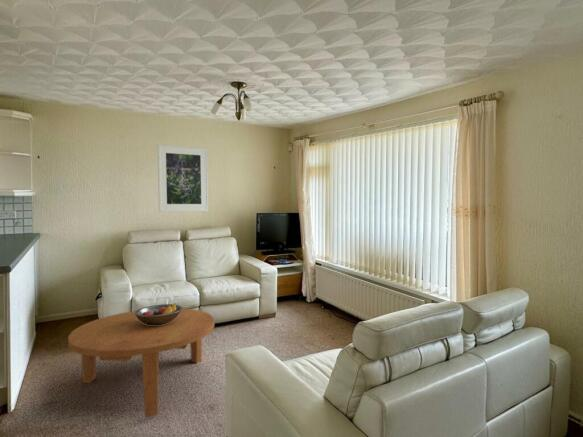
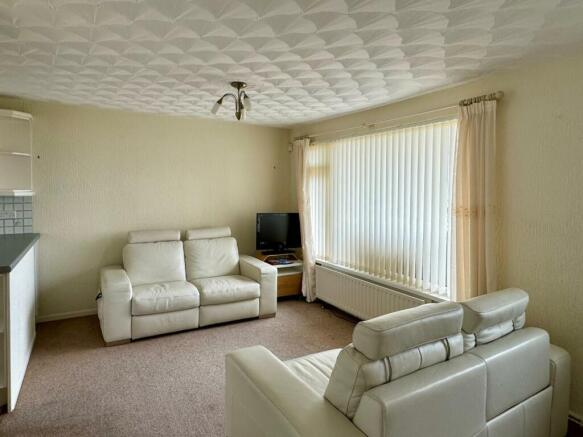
- coffee table (146, 354)
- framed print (183, 179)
- fruit bowl (158, 314)
